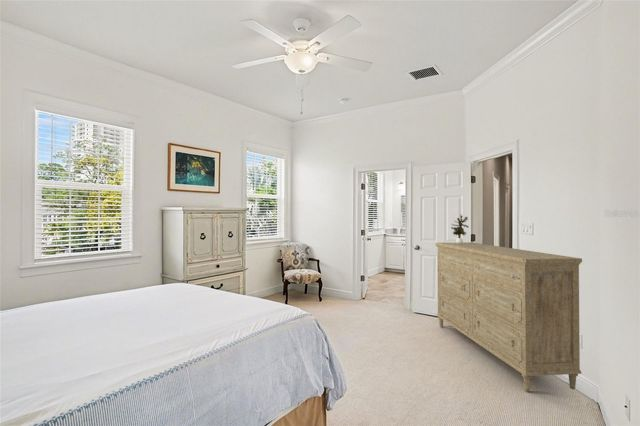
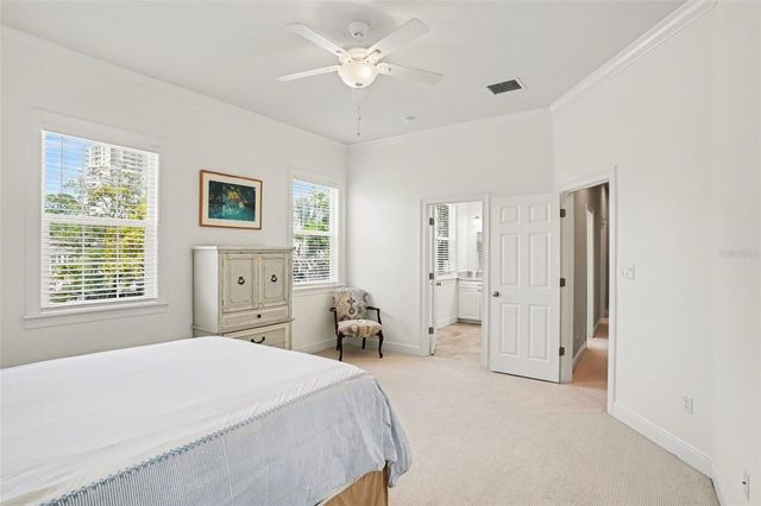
- dresser (492, 300)
- potted plant (461, 228)
